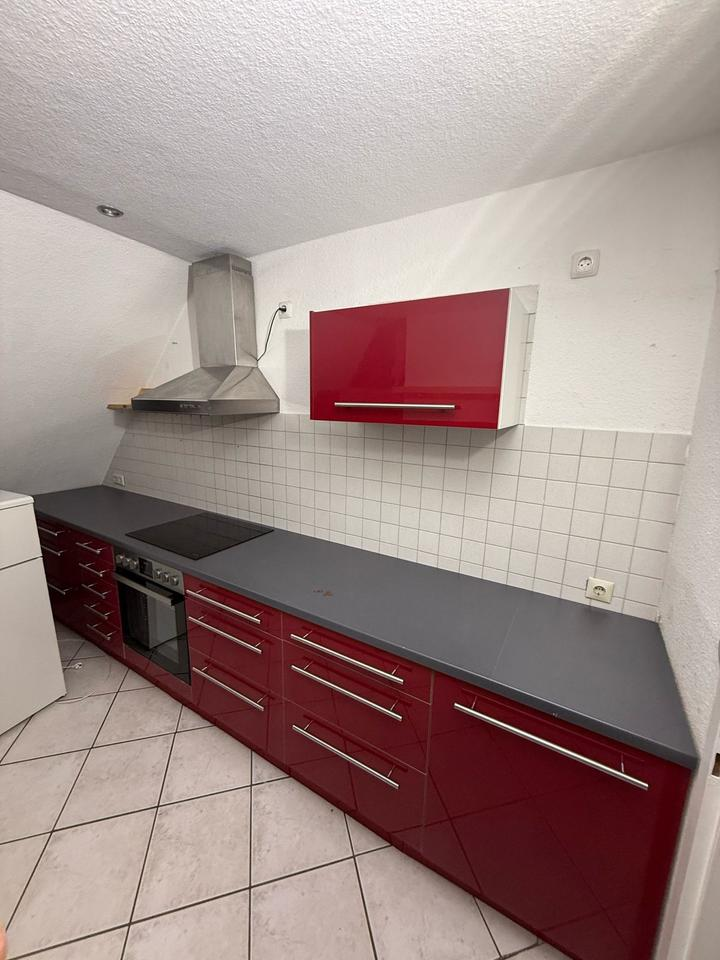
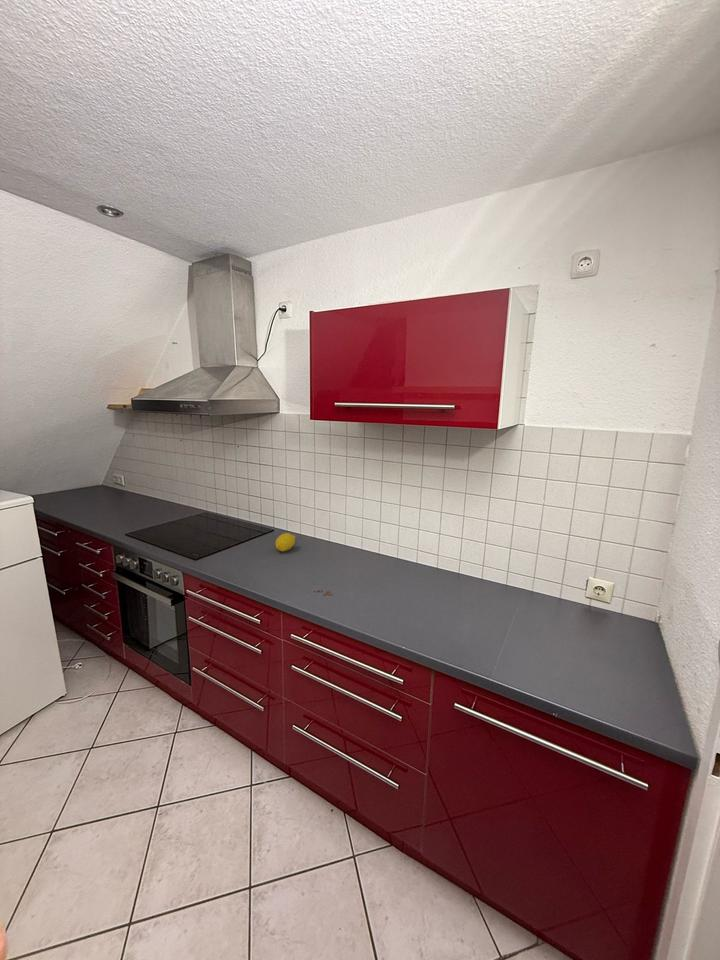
+ lemon (285, 541)
